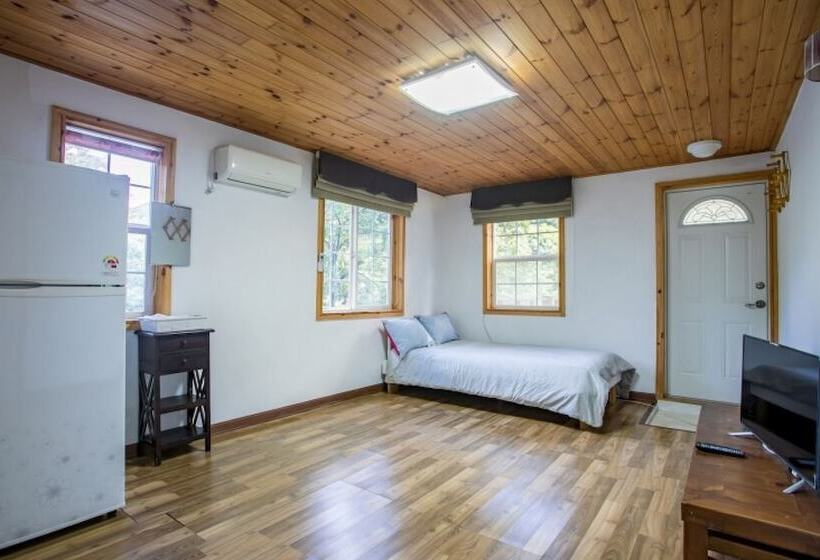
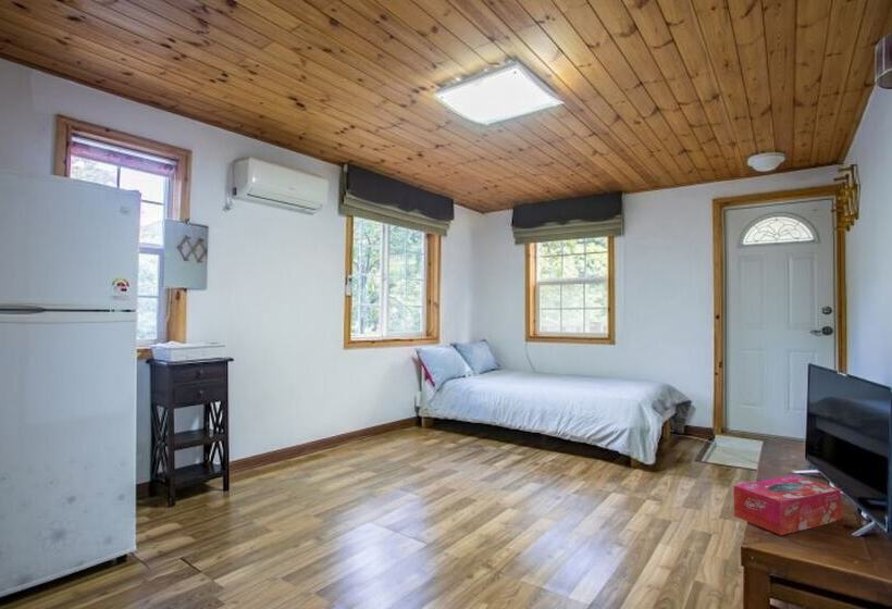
+ tissue box (786, 502)
